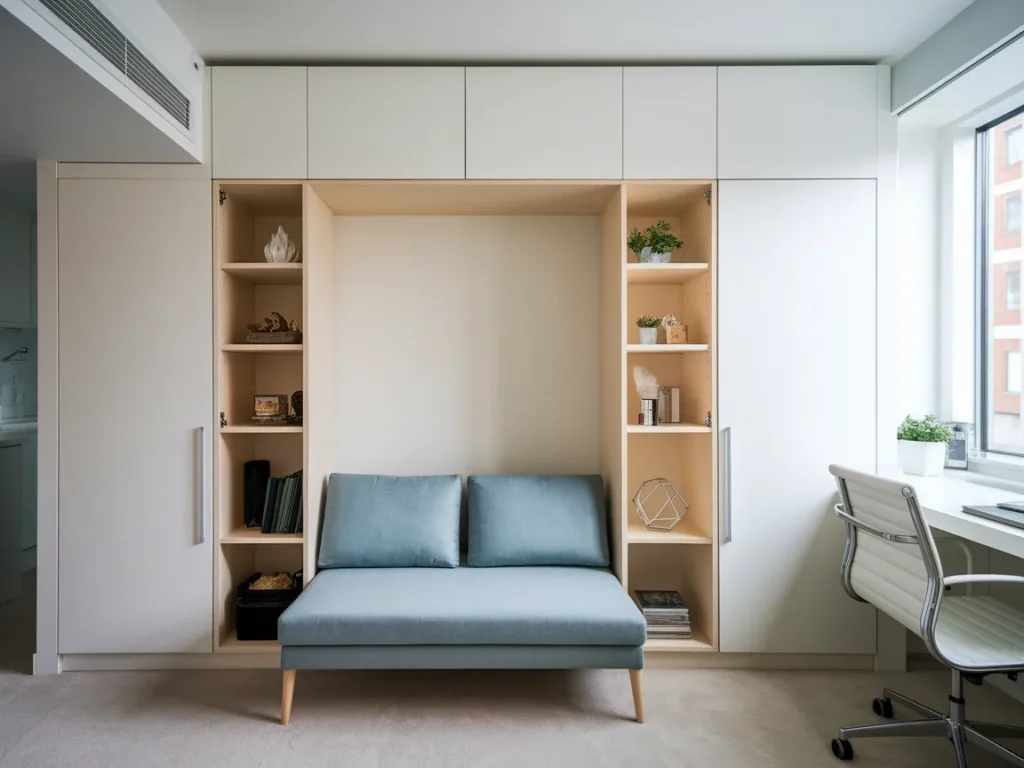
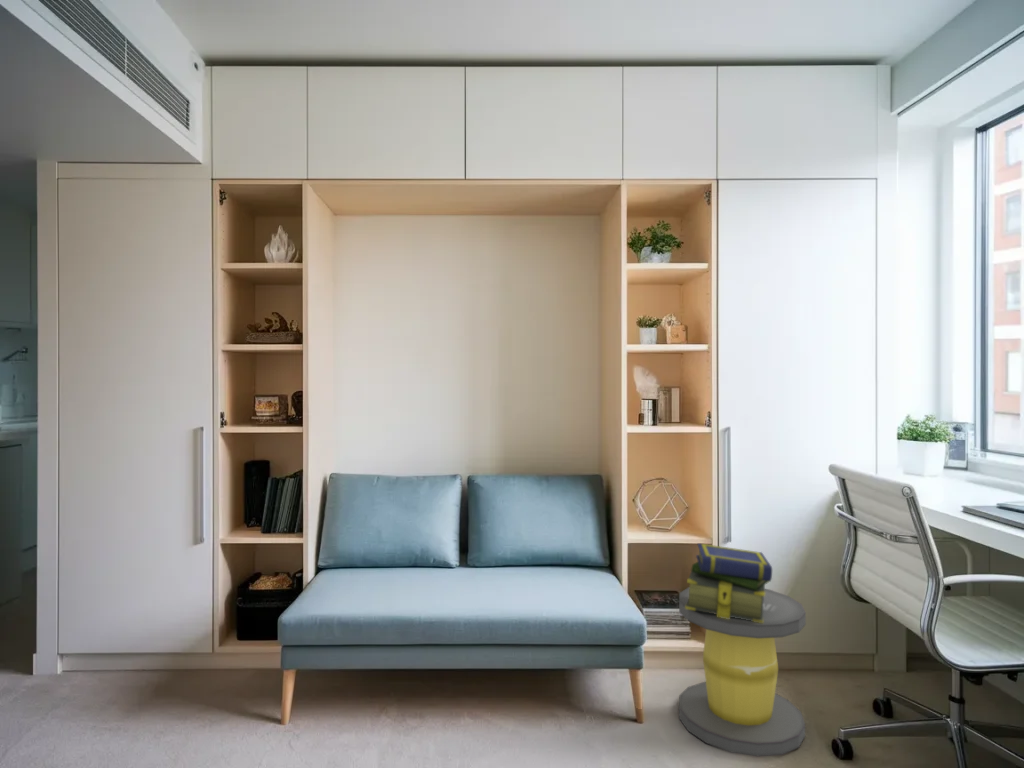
+ stool (739, 661)
+ stack of books (729, 578)
